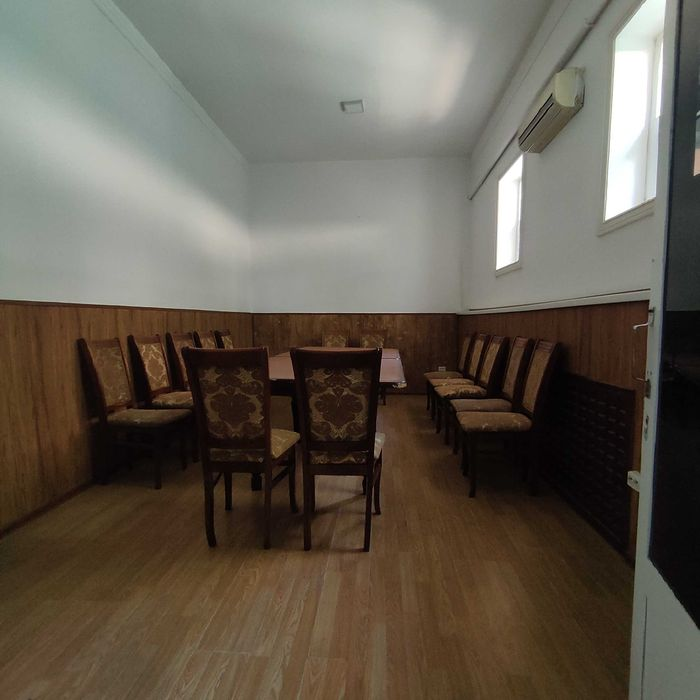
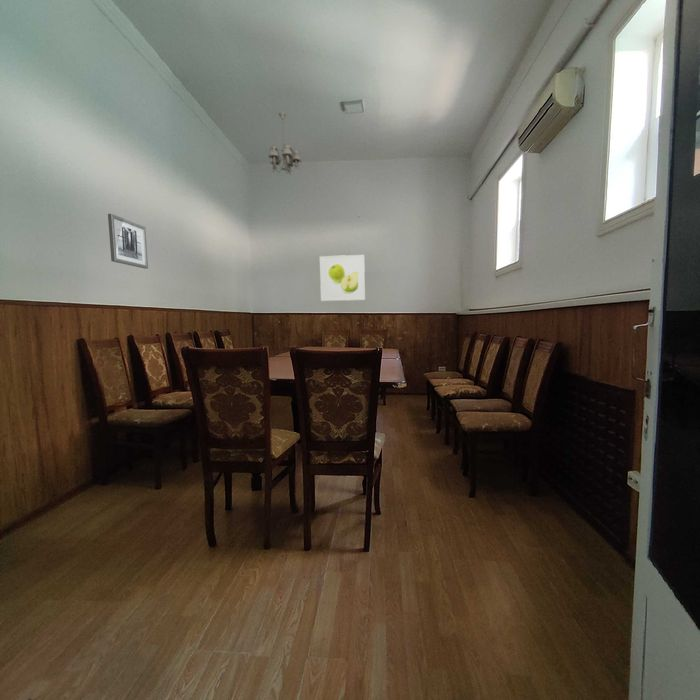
+ wall art (129, 243)
+ chandelier (283, 142)
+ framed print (342, 278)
